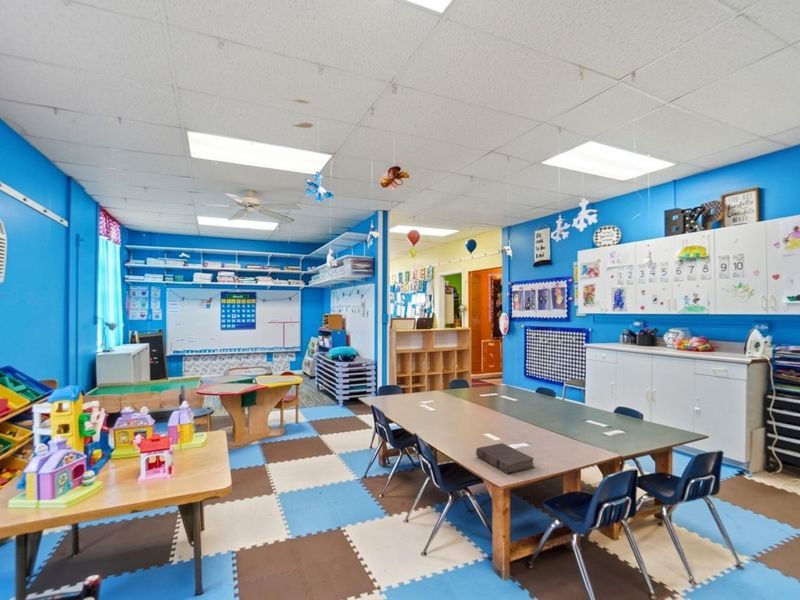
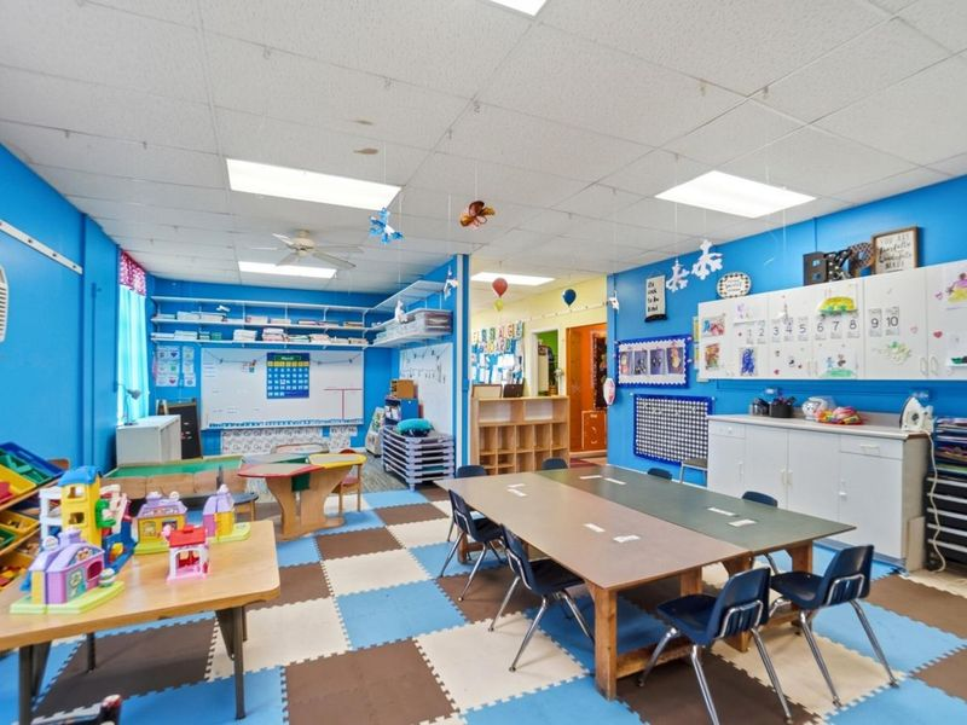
- book (504, 457)
